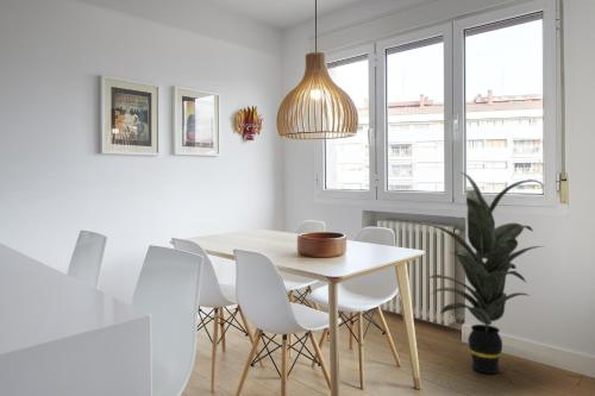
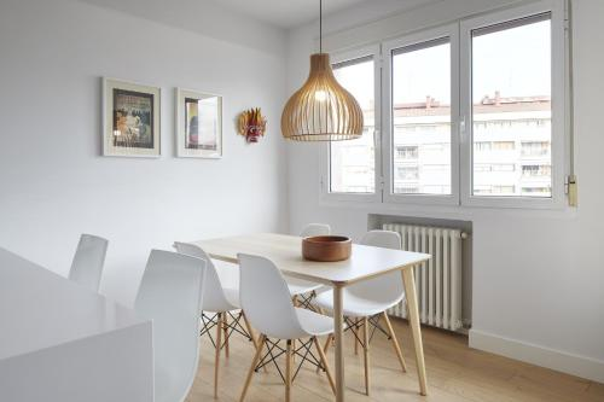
- indoor plant (480, 268)
